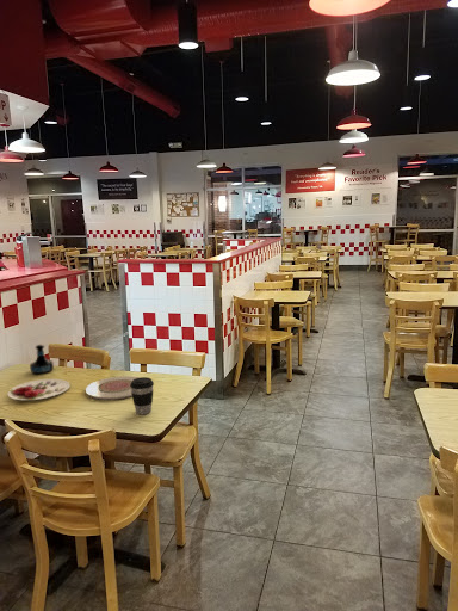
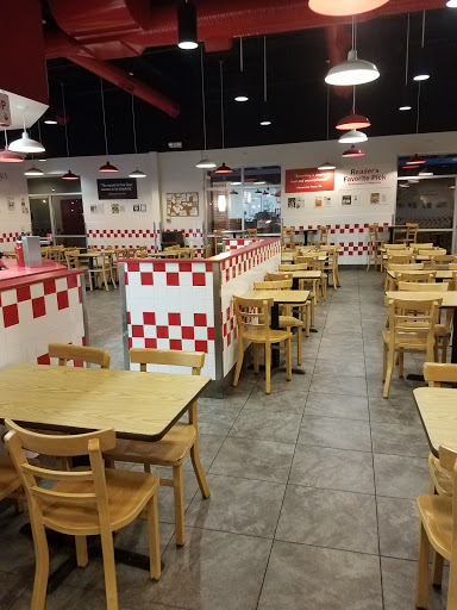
- tequila bottle (41, 358)
- plate (117, 387)
- coffee cup (142, 395)
- plate (39, 388)
